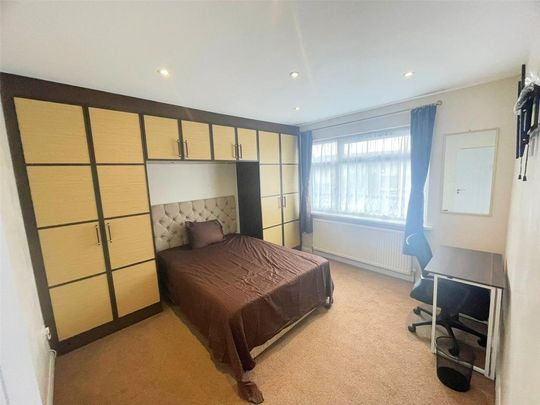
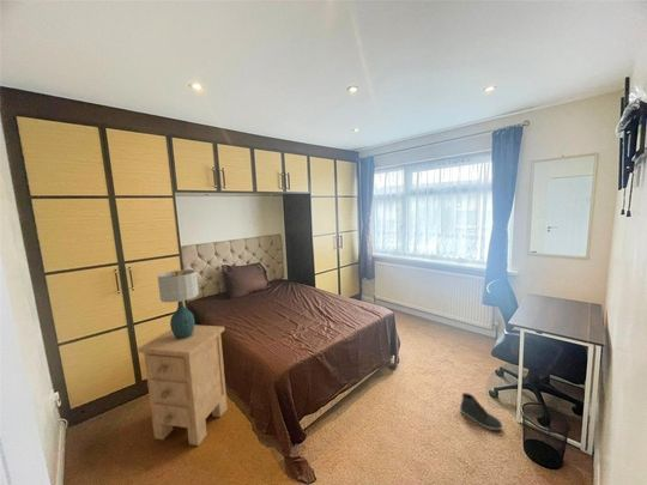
+ nightstand (186, 382)
+ sneaker (479, 411)
+ table lamp (180, 303)
